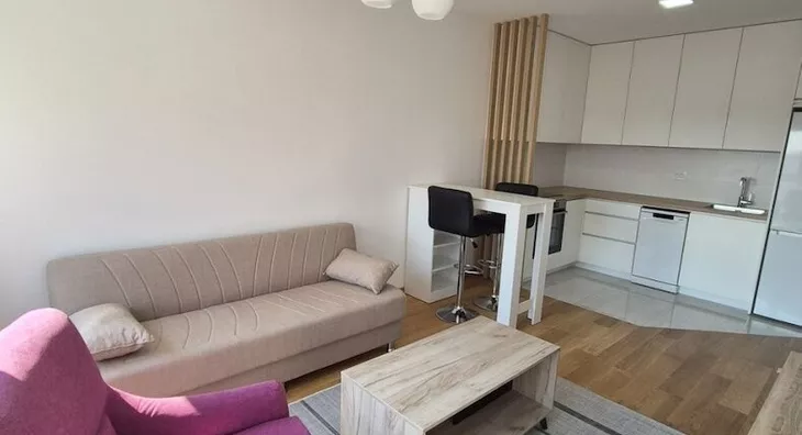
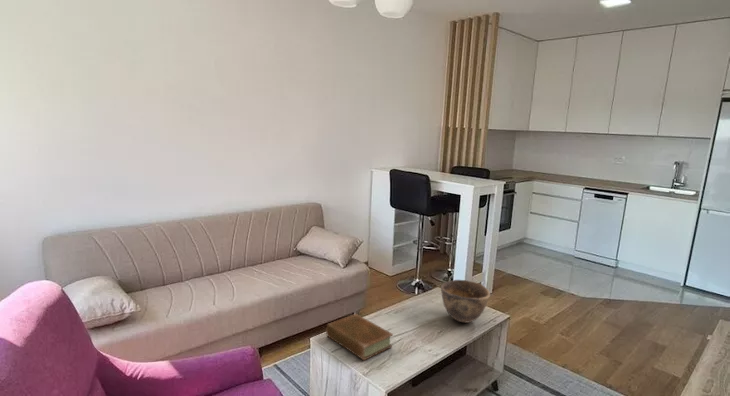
+ book (358, 335)
+ bowl (464, 304)
